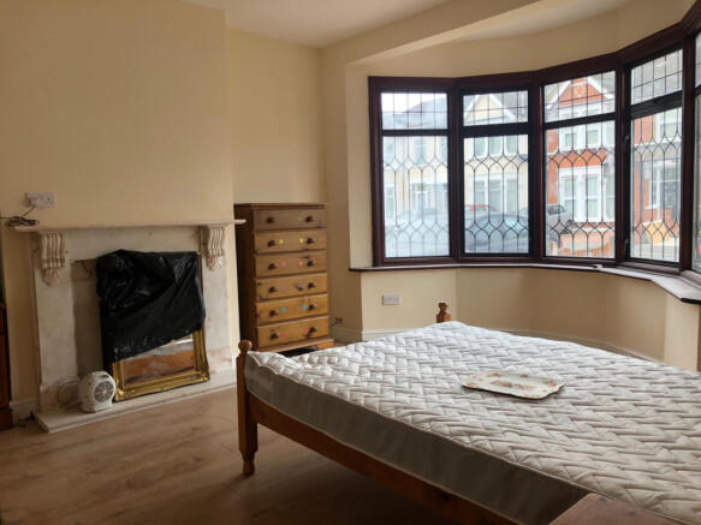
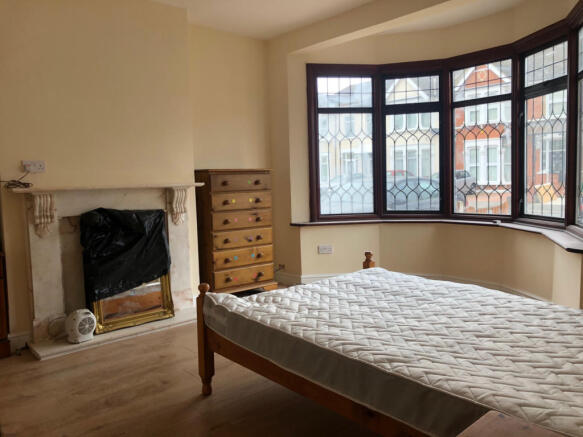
- serving tray (511, 383)
